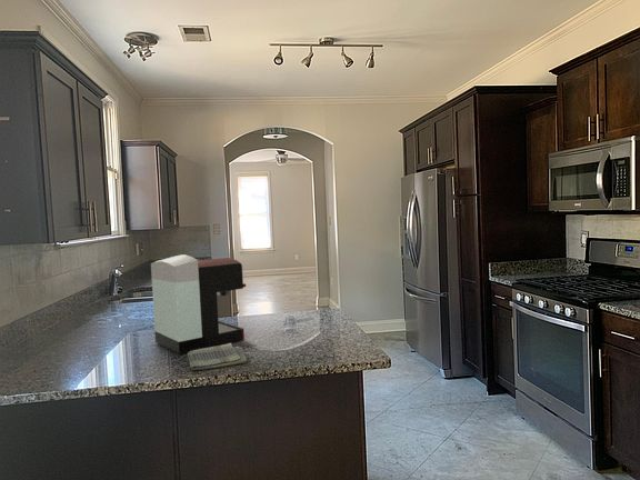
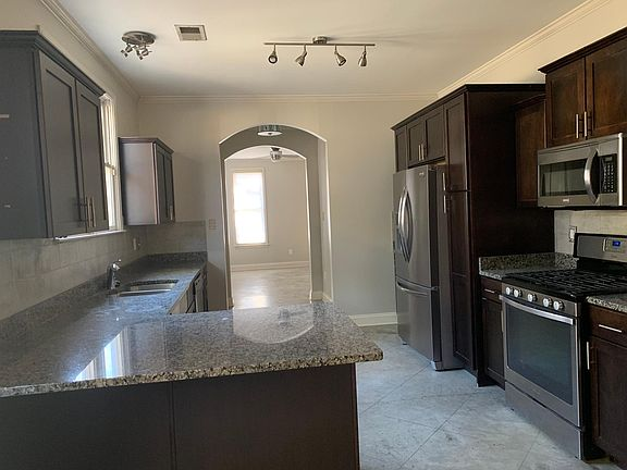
- dish towel (217, 356)
- coffee maker (207, 296)
